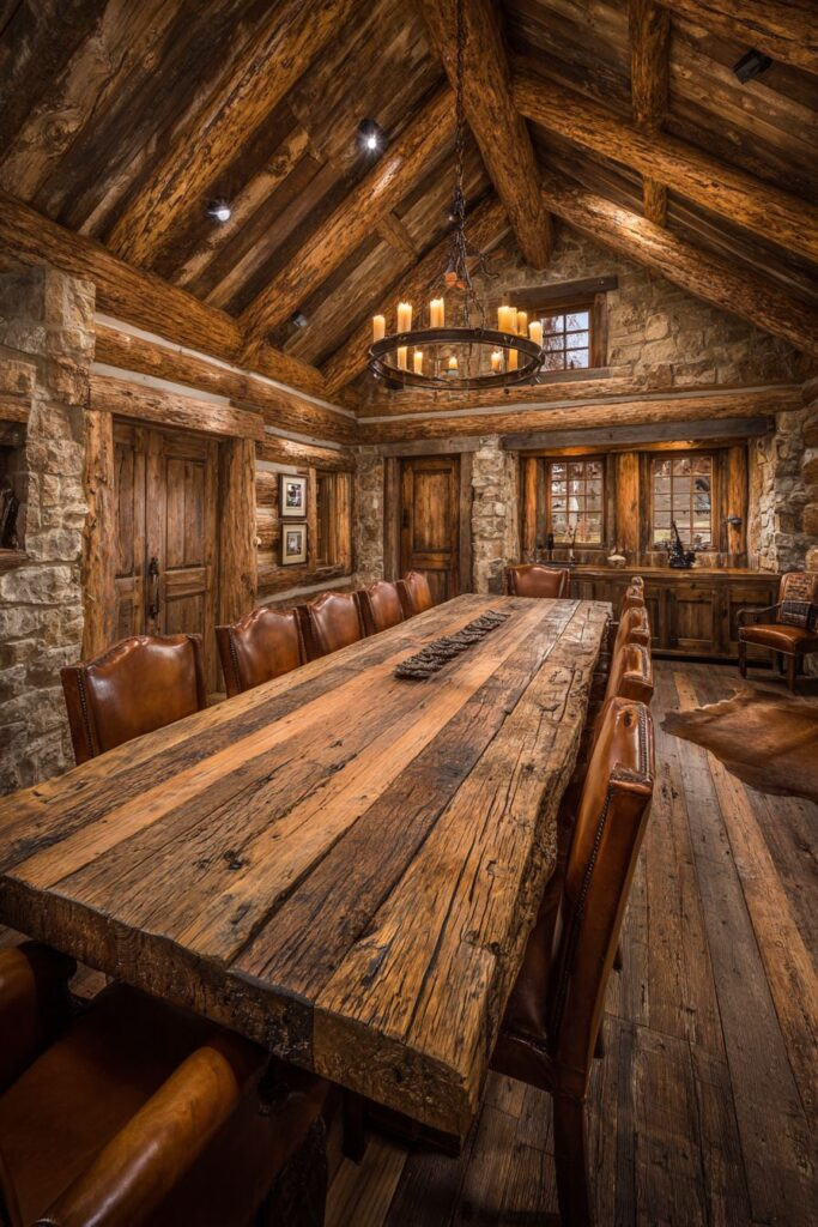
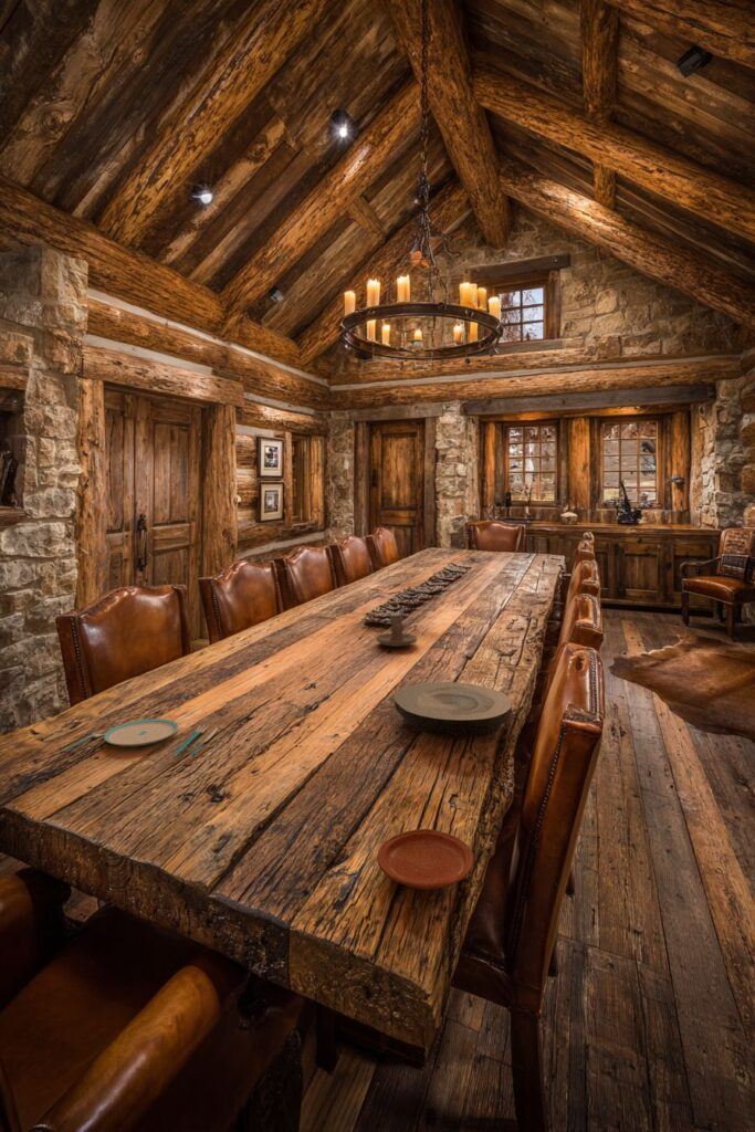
+ plate (451, 712)
+ plate (146, 736)
+ plate (424, 864)
+ candle holder (397, 630)
